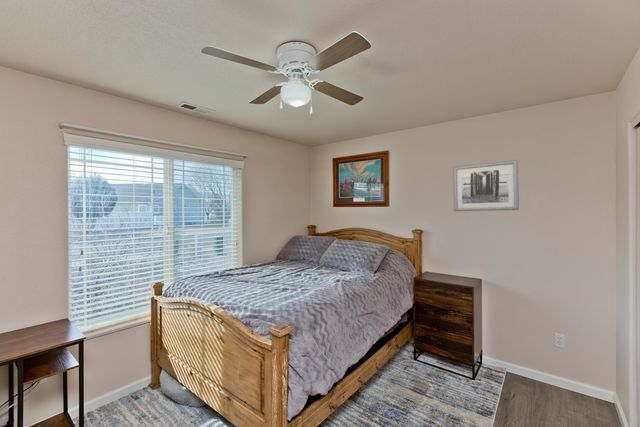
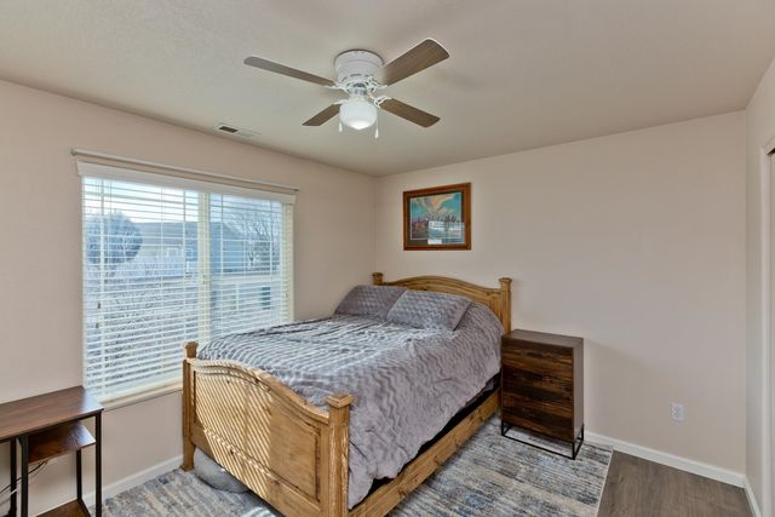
- wall art (484, 187)
